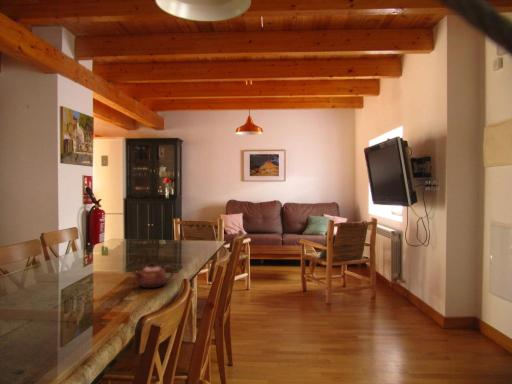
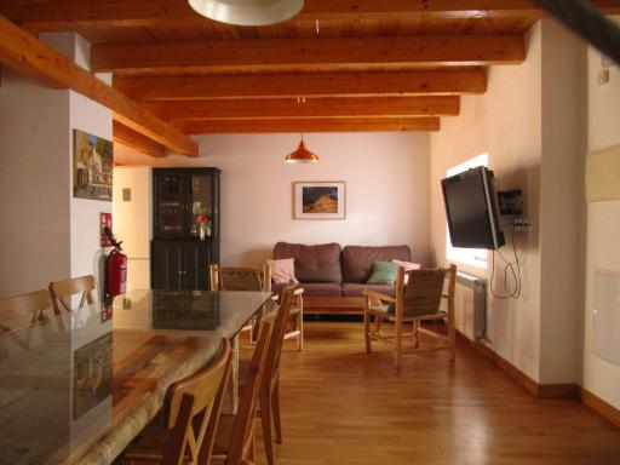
- teapot (153, 273)
